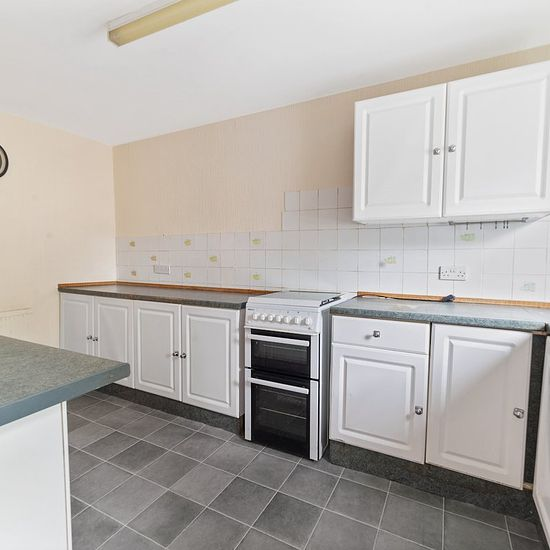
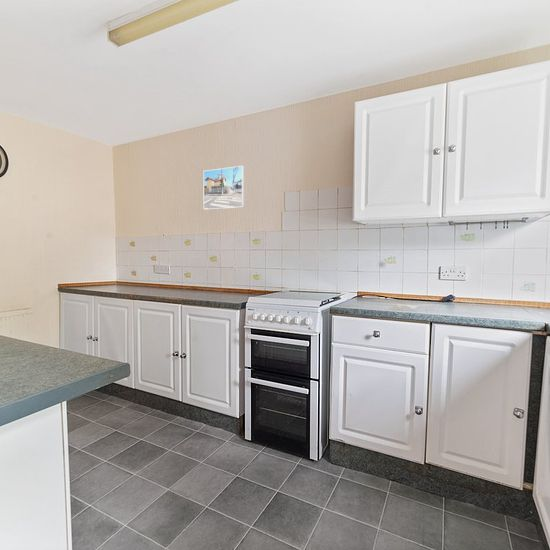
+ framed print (223, 188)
